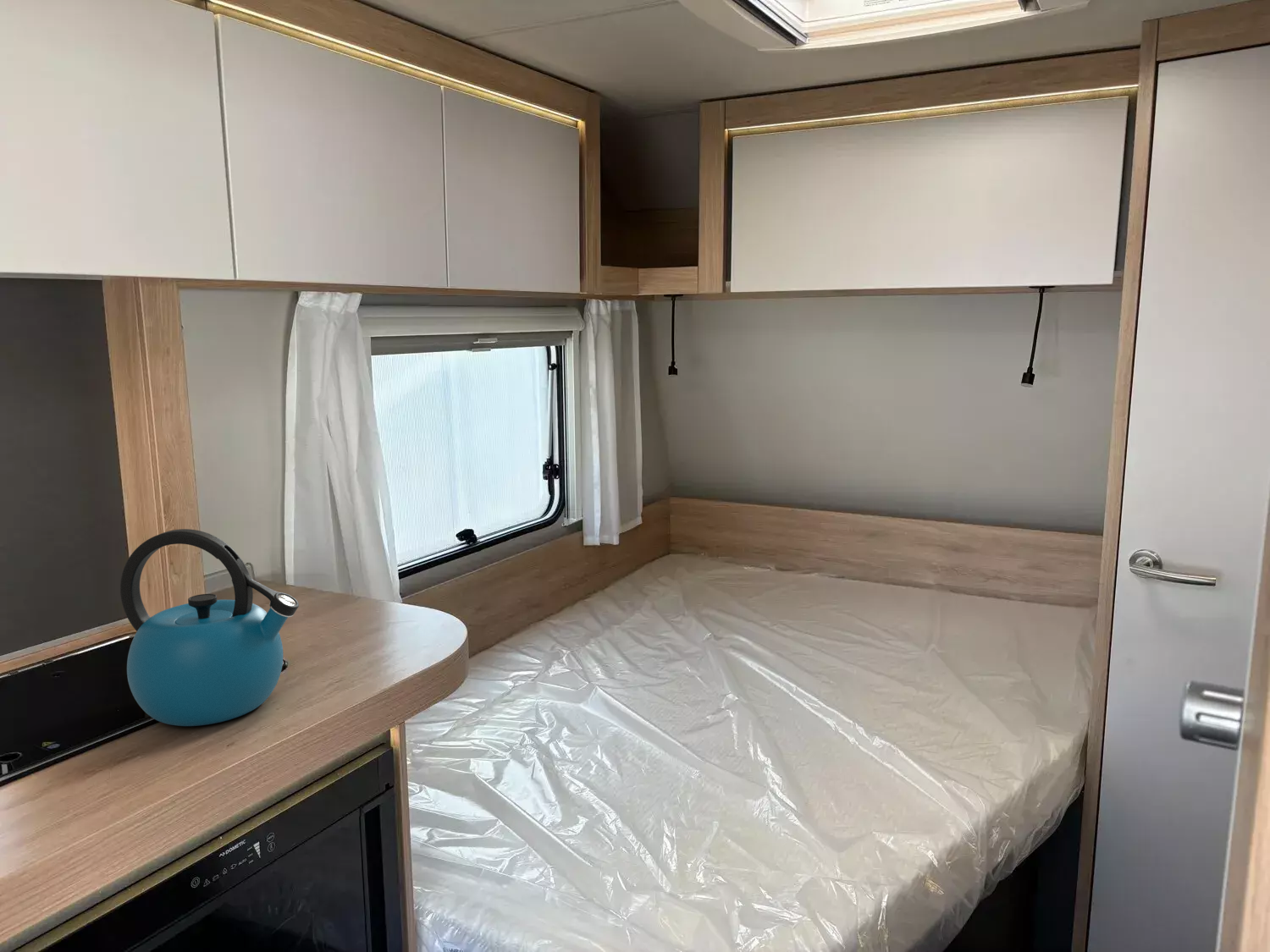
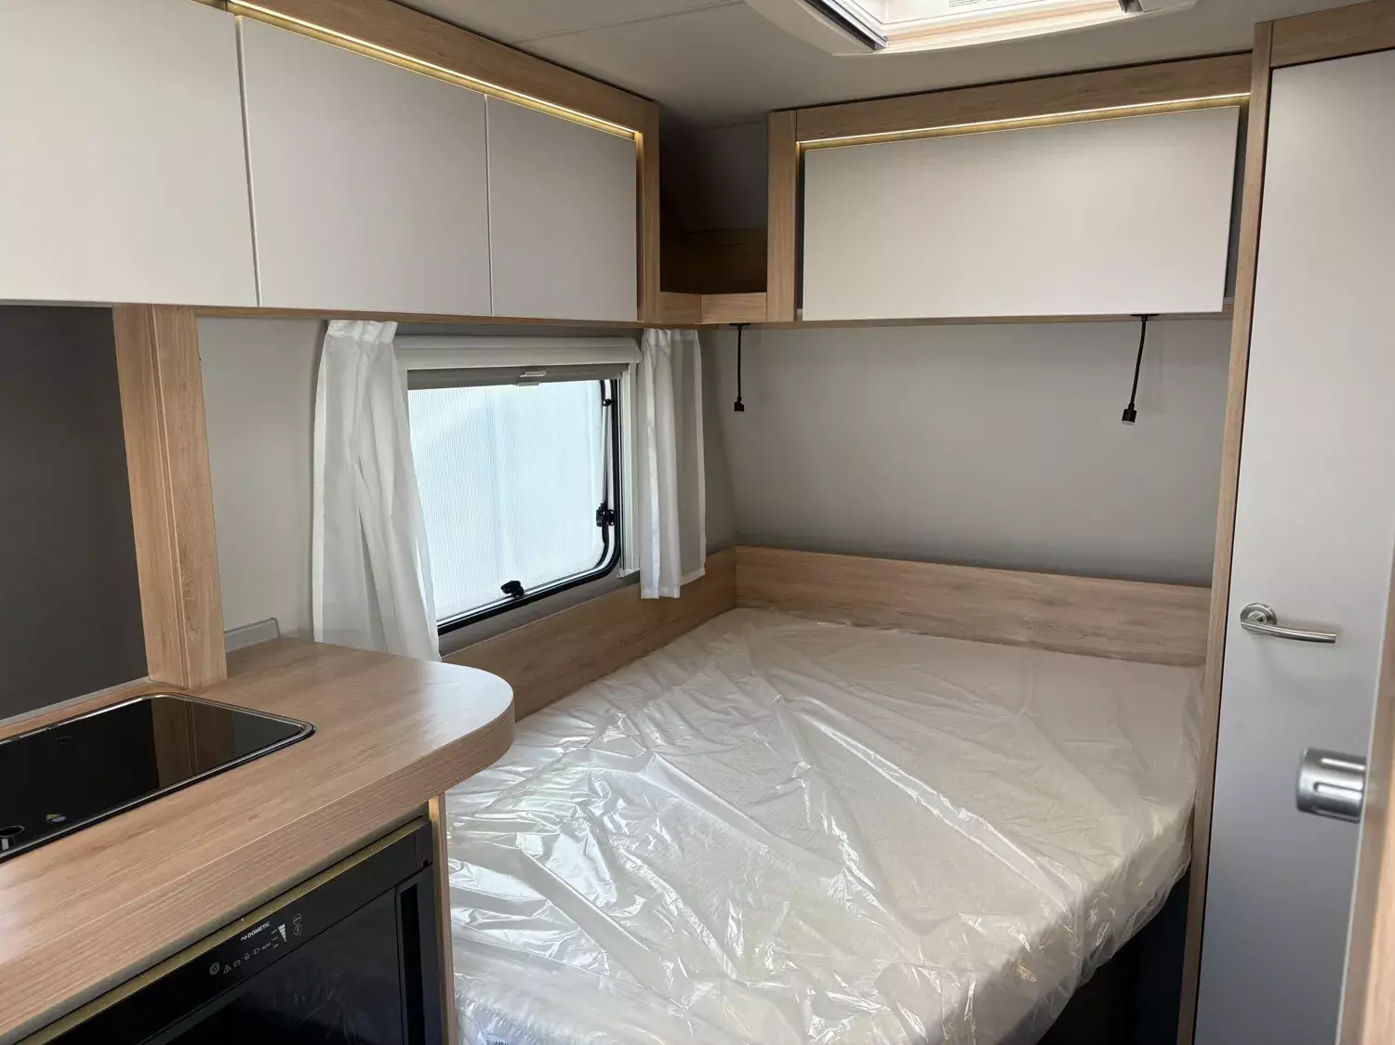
- kettle (213, 619)
